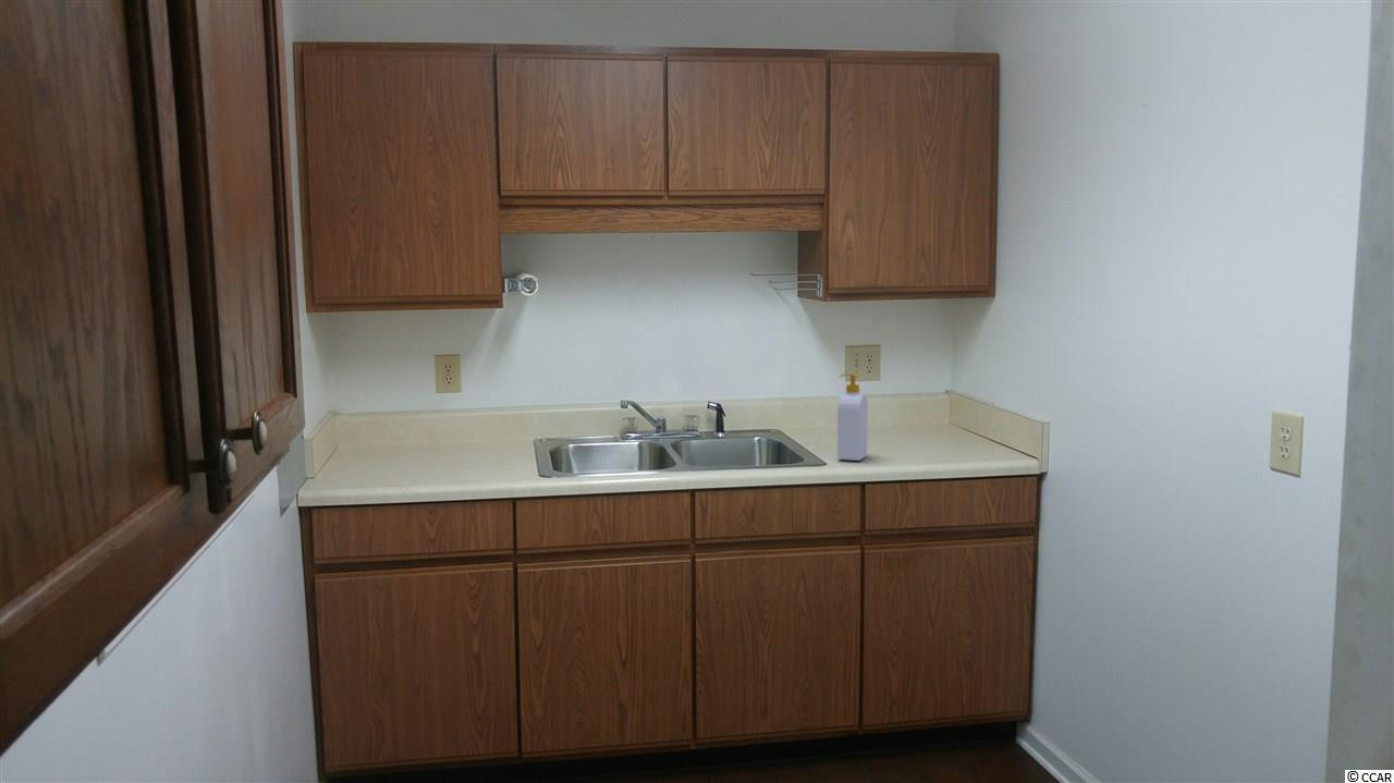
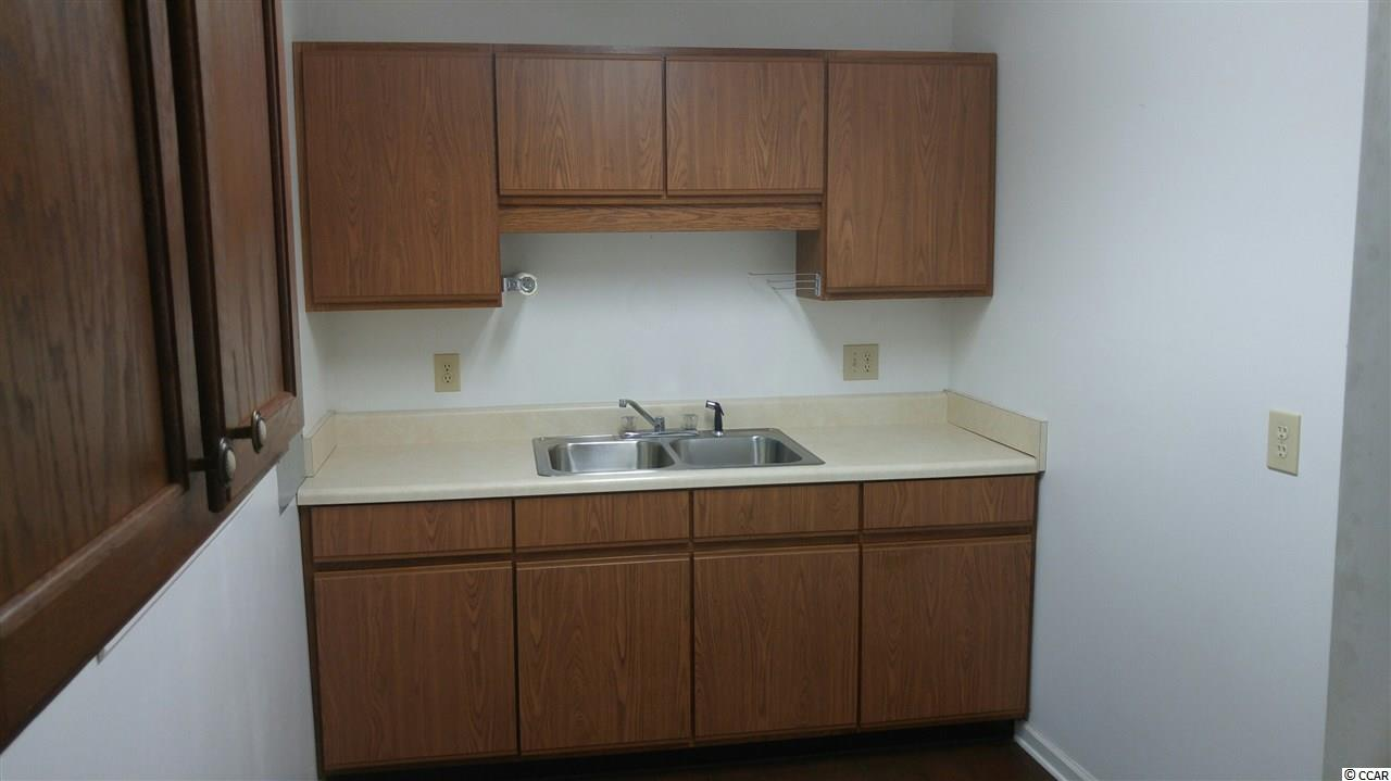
- soap bottle (851, 416)
